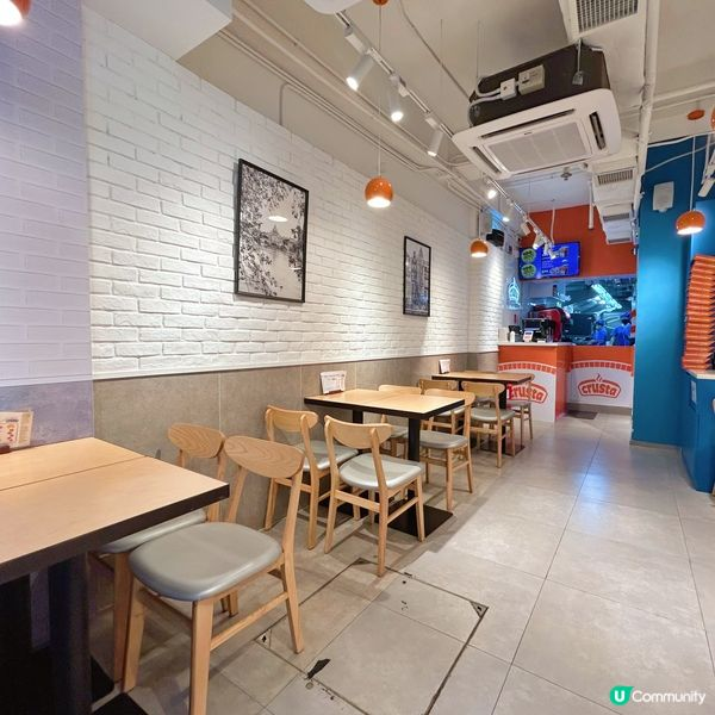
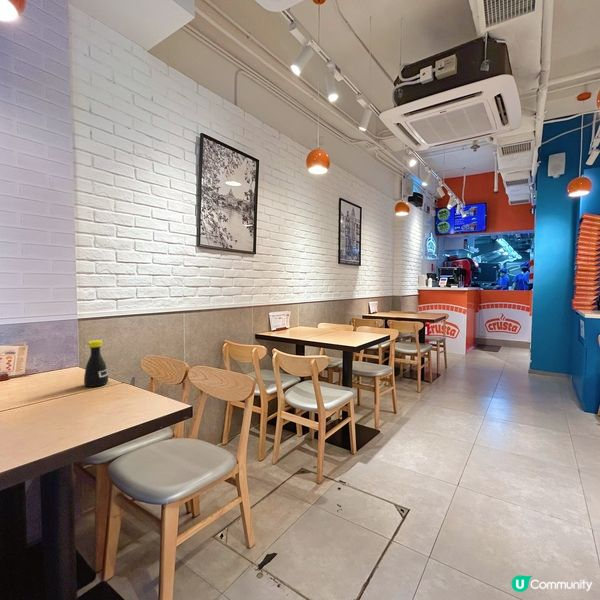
+ bottle (95, 362)
